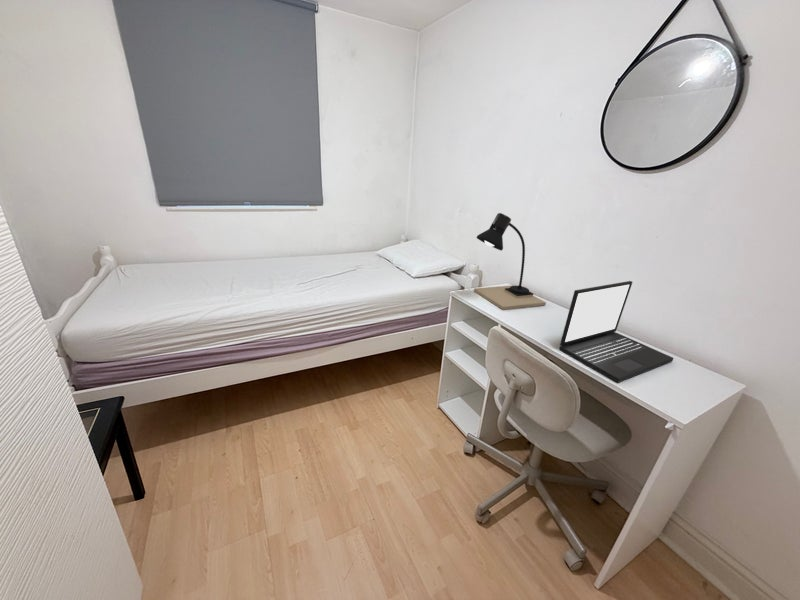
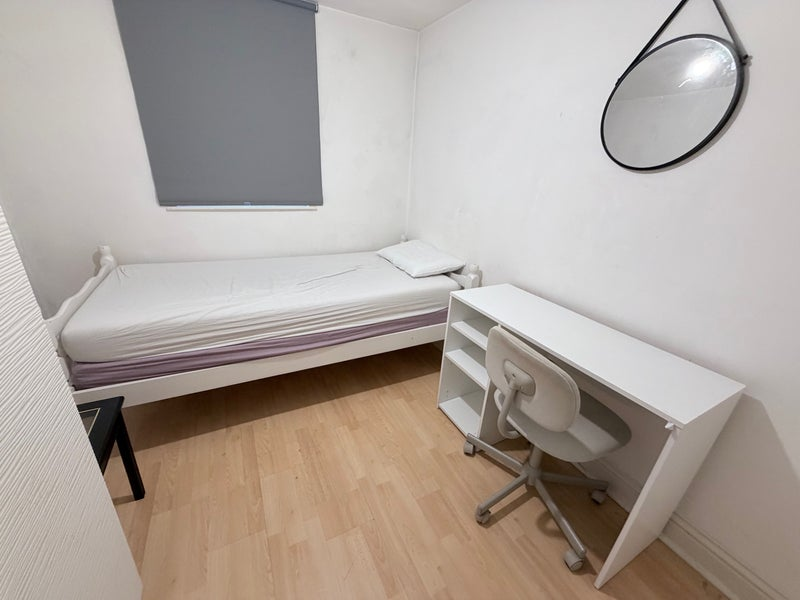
- laptop (618, 323)
- desk lamp (501, 250)
